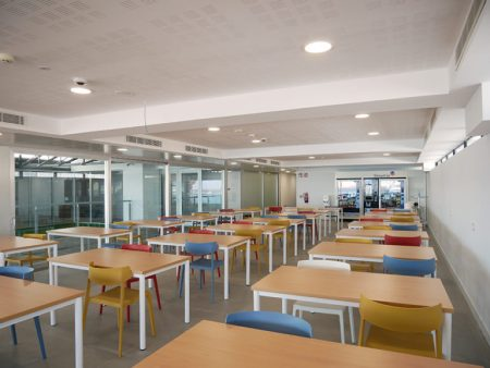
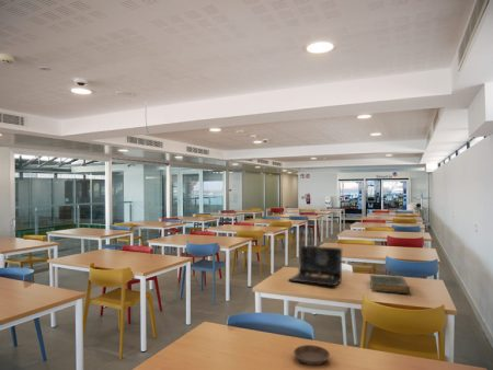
+ hardback book (388, 284)
+ laptop (316, 264)
+ saucer (311, 356)
